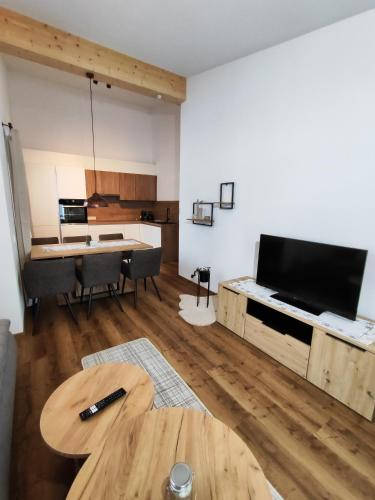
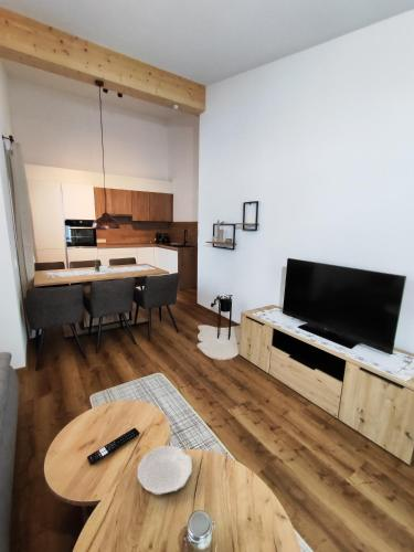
+ bowl (164, 470)
